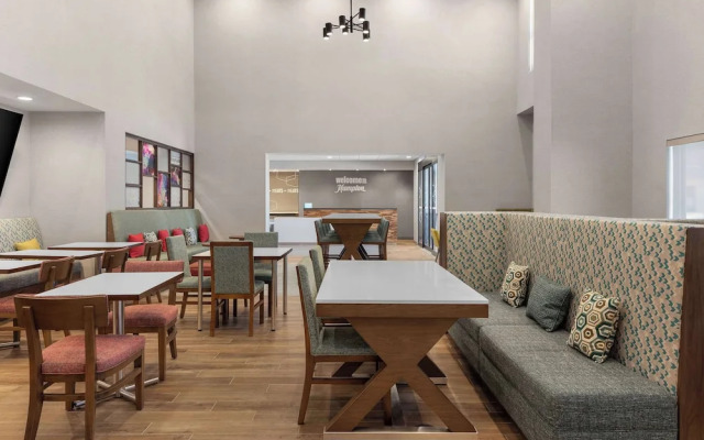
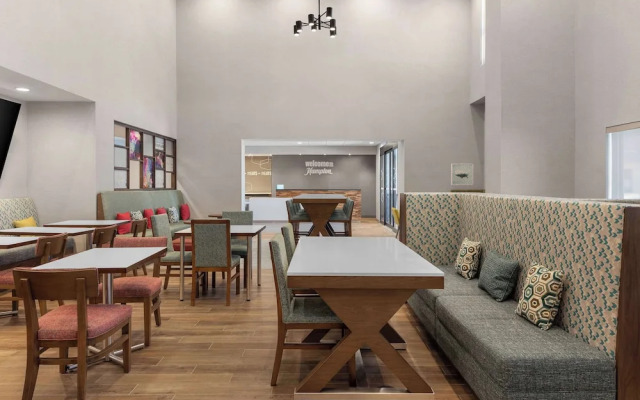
+ wall art (462, 174)
